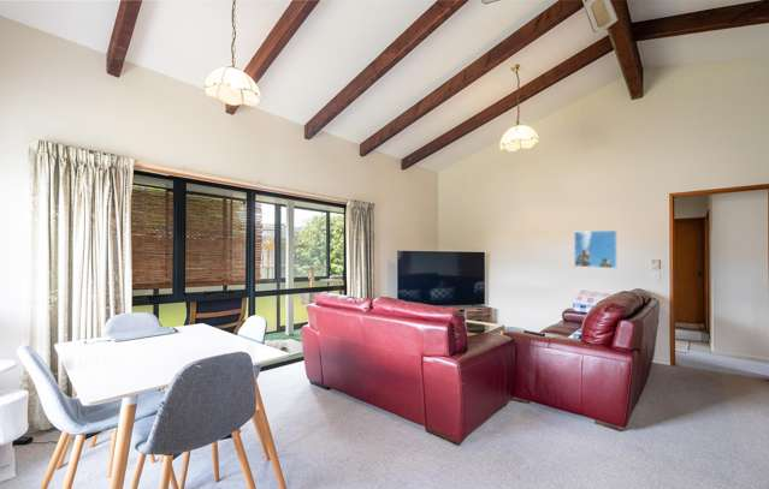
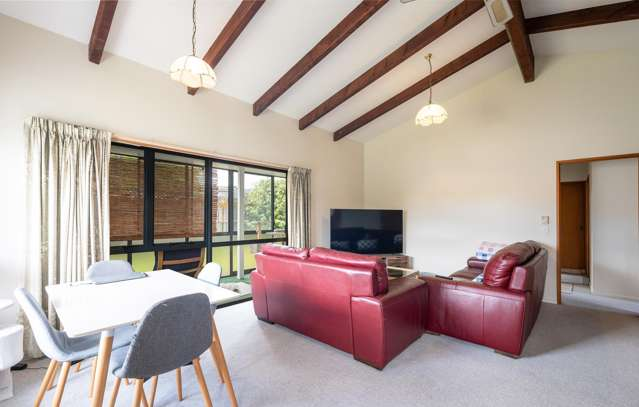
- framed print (595, 249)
